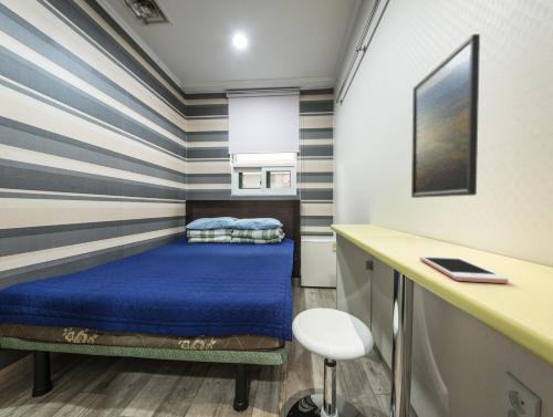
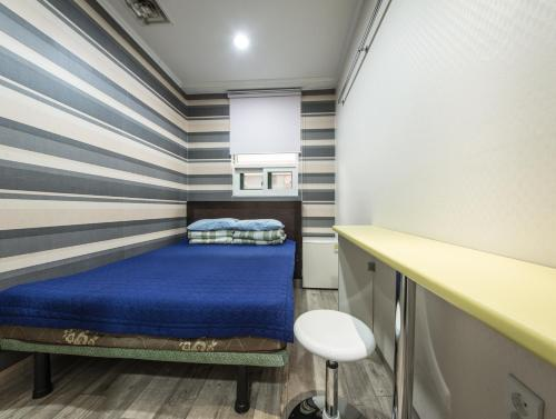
- cell phone (456, 267)
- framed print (438, 132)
